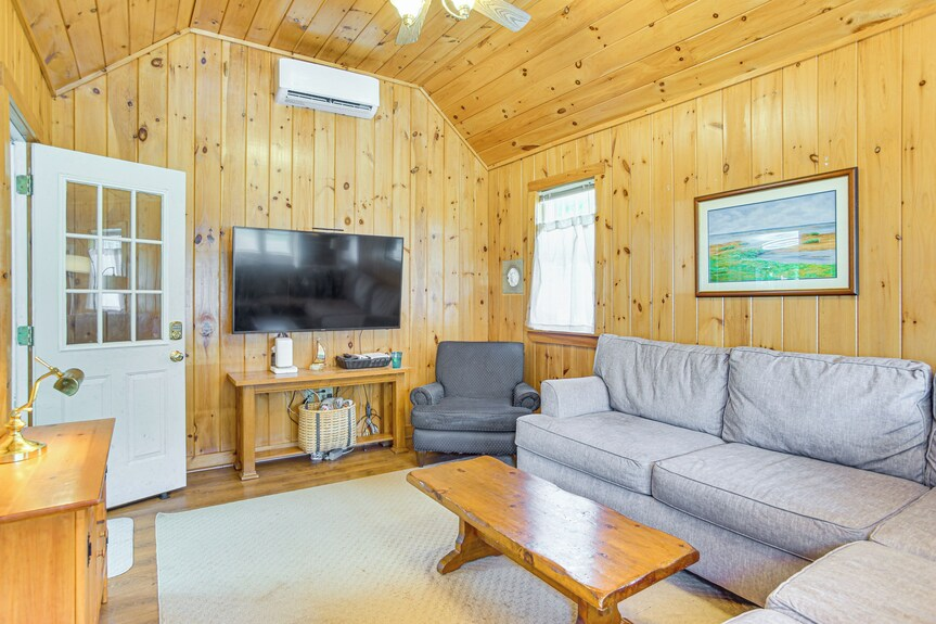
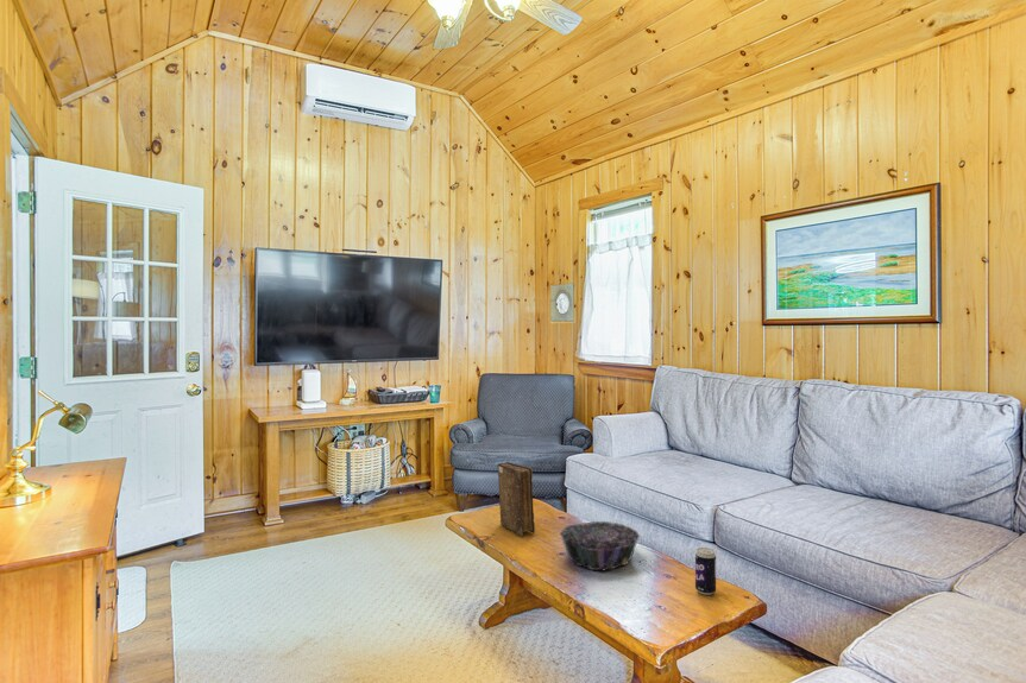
+ book (515, 497)
+ beverage can (705, 570)
+ decorative bowl (599, 545)
